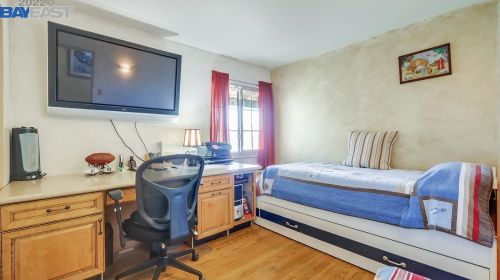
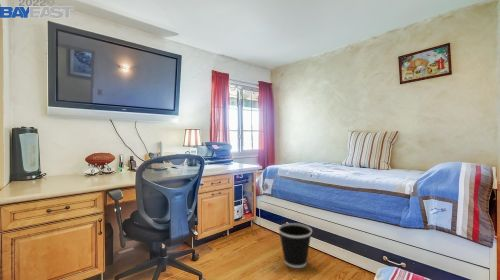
+ wastebasket (295, 245)
